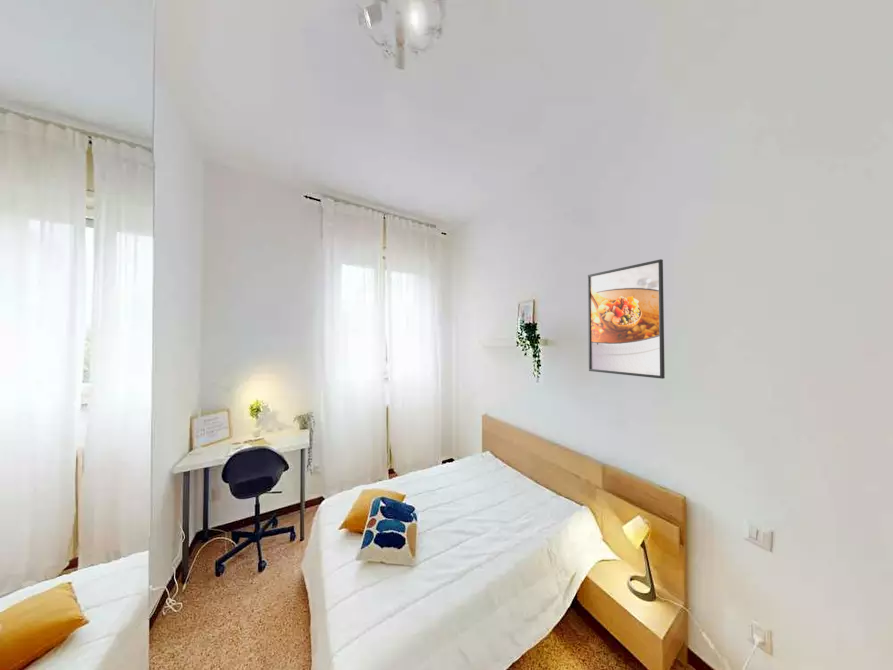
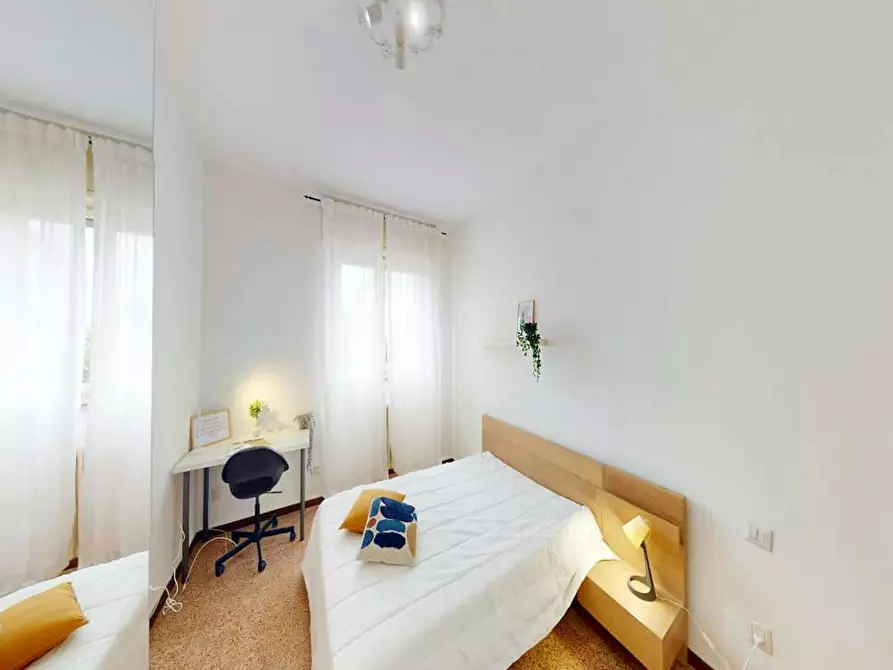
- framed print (621, 321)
